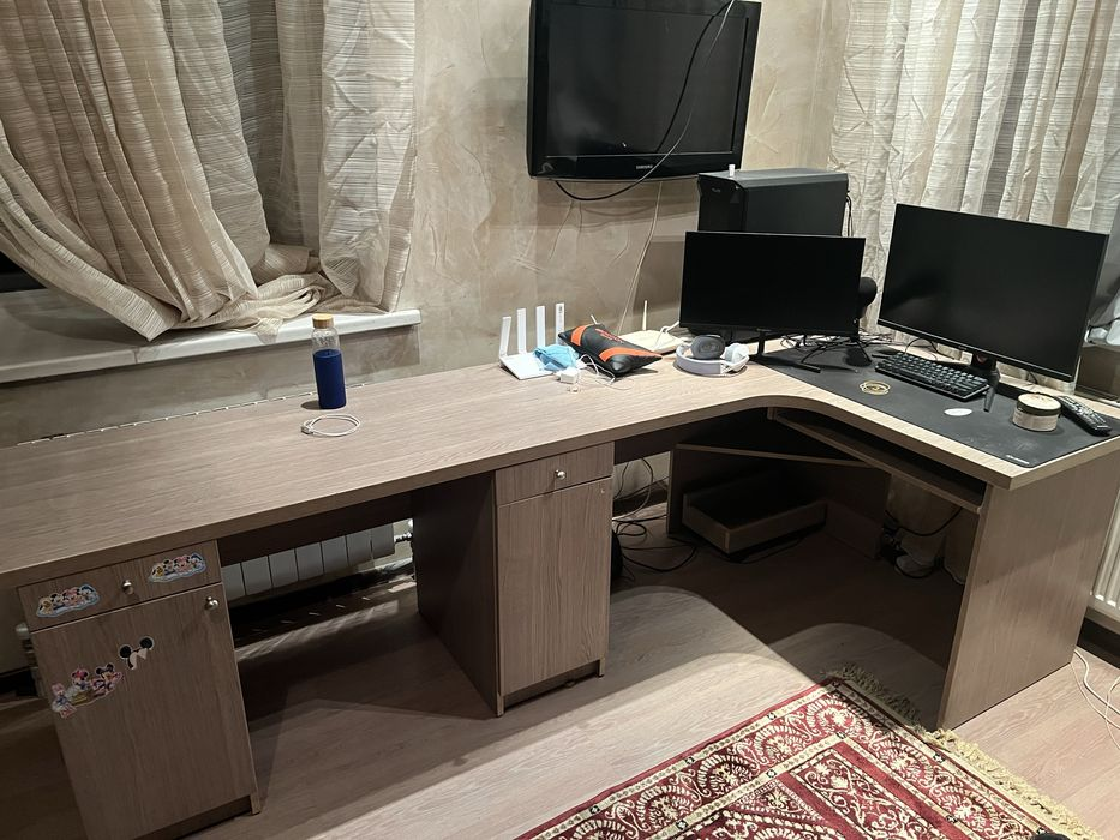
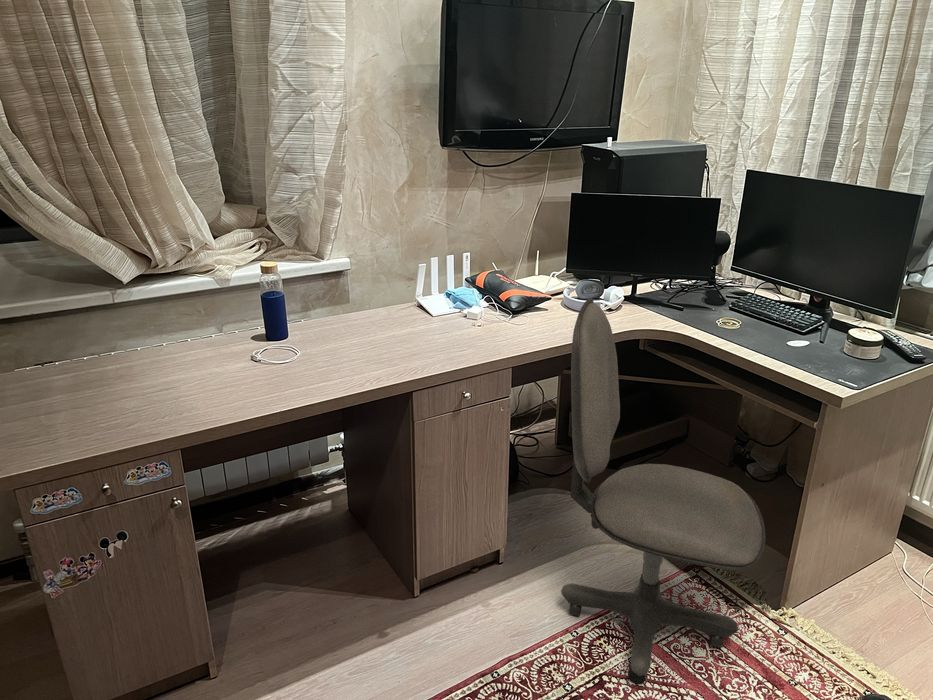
+ office chair (664, 485)
